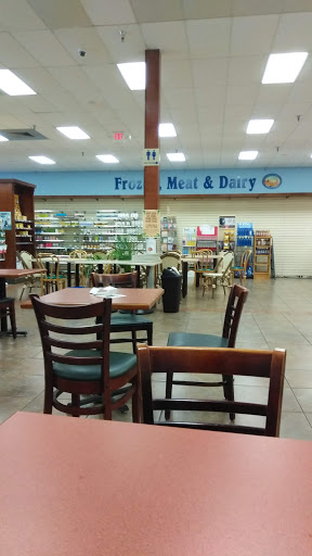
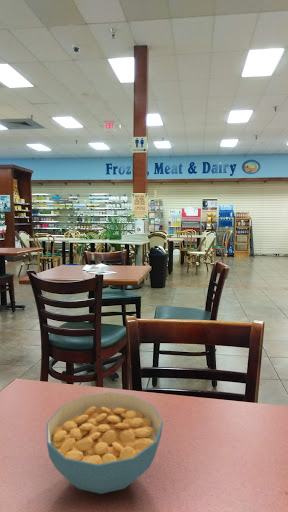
+ cereal bowl (105, 448)
